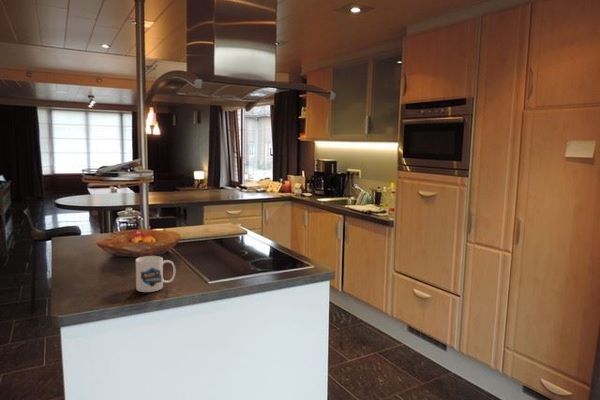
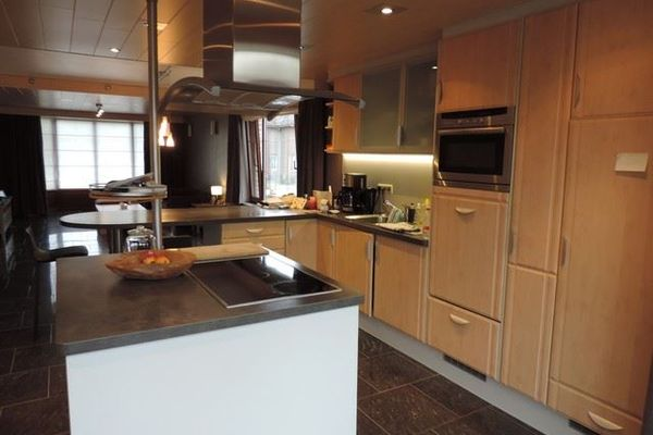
- mug (154, 273)
